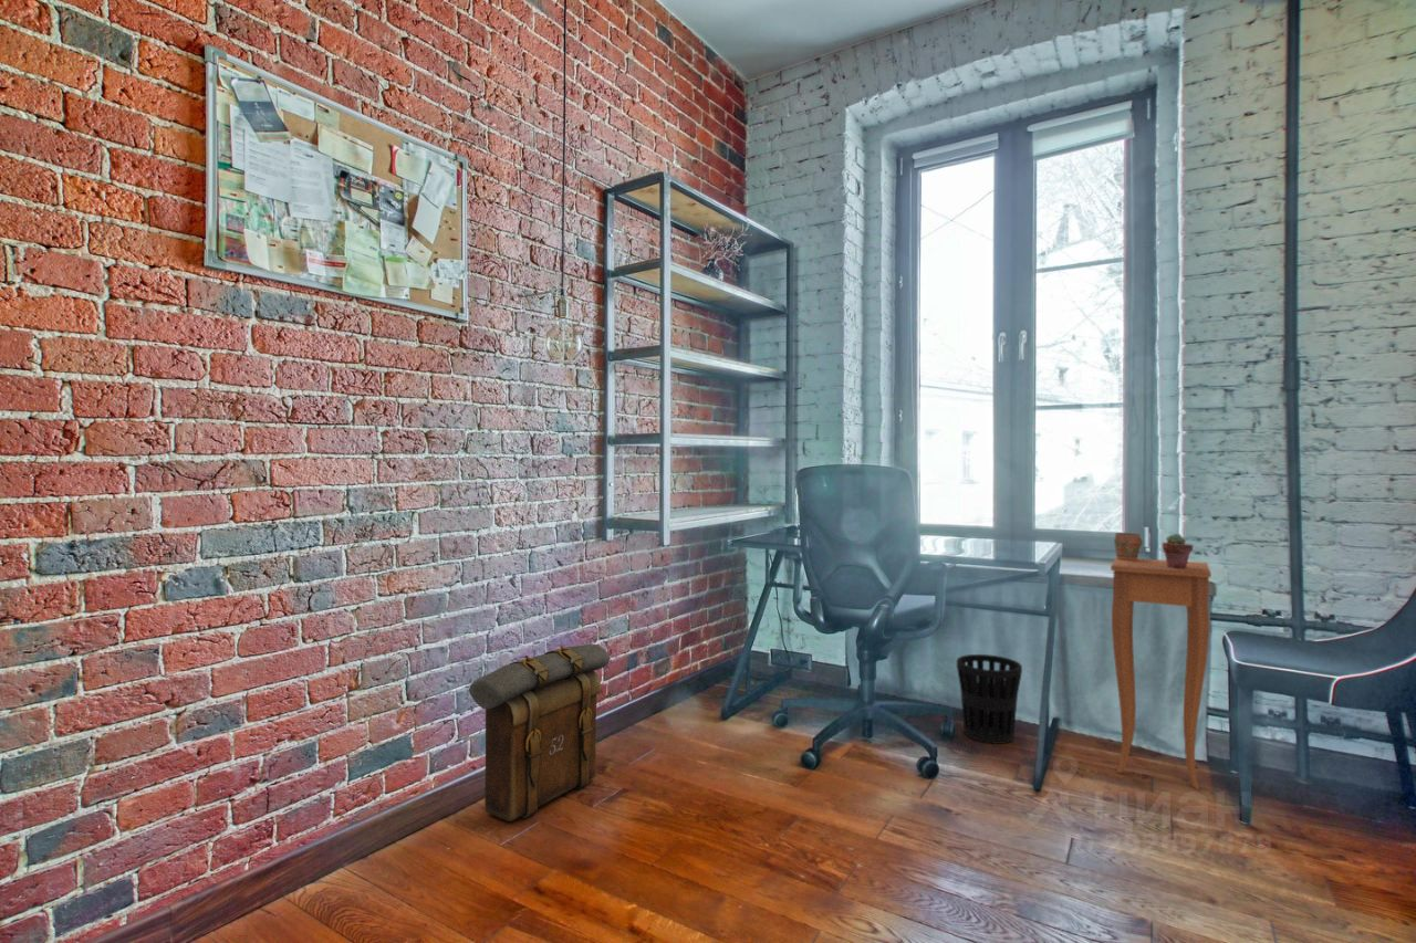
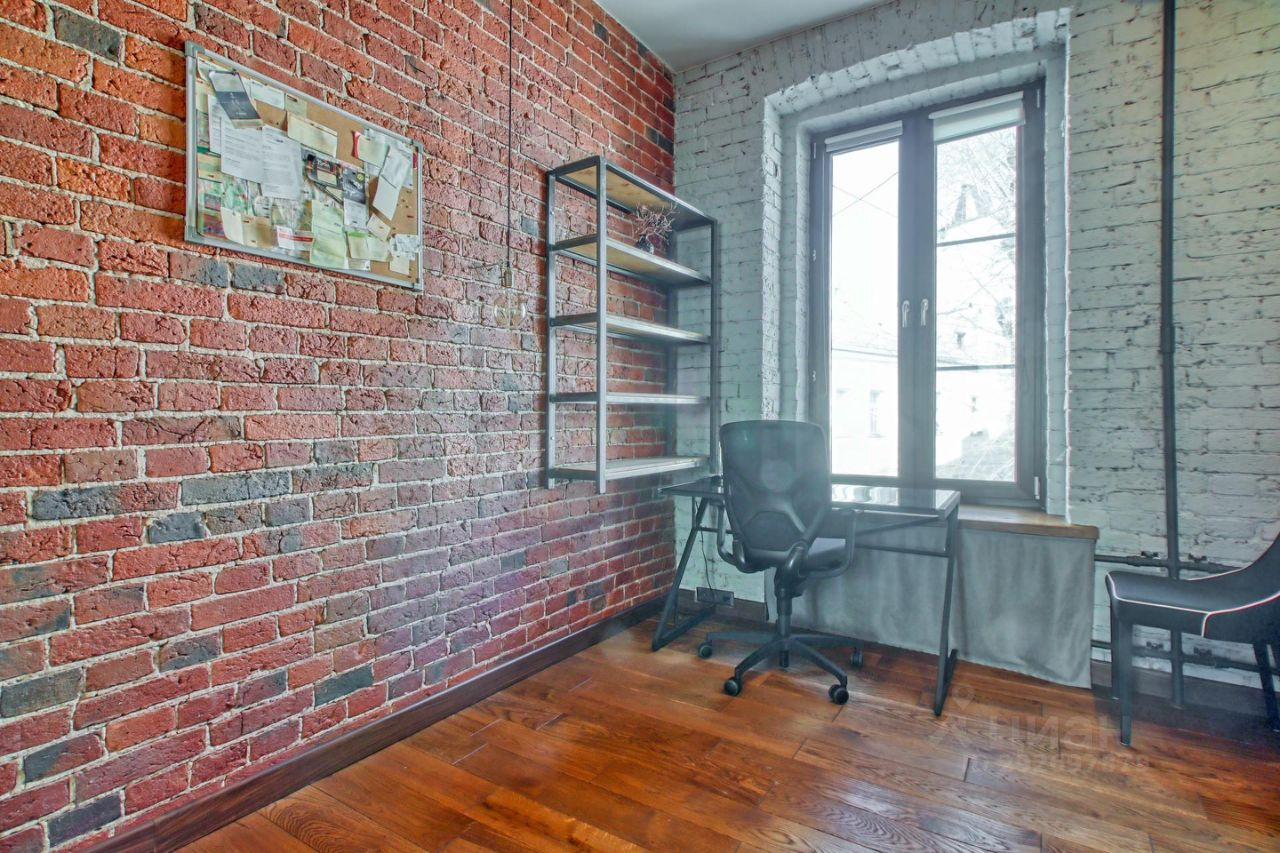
- wastebasket (988, 698)
- mug (1129, 545)
- side table (1134, 673)
- backpack (545, 723)
- potted succulent (1177, 549)
